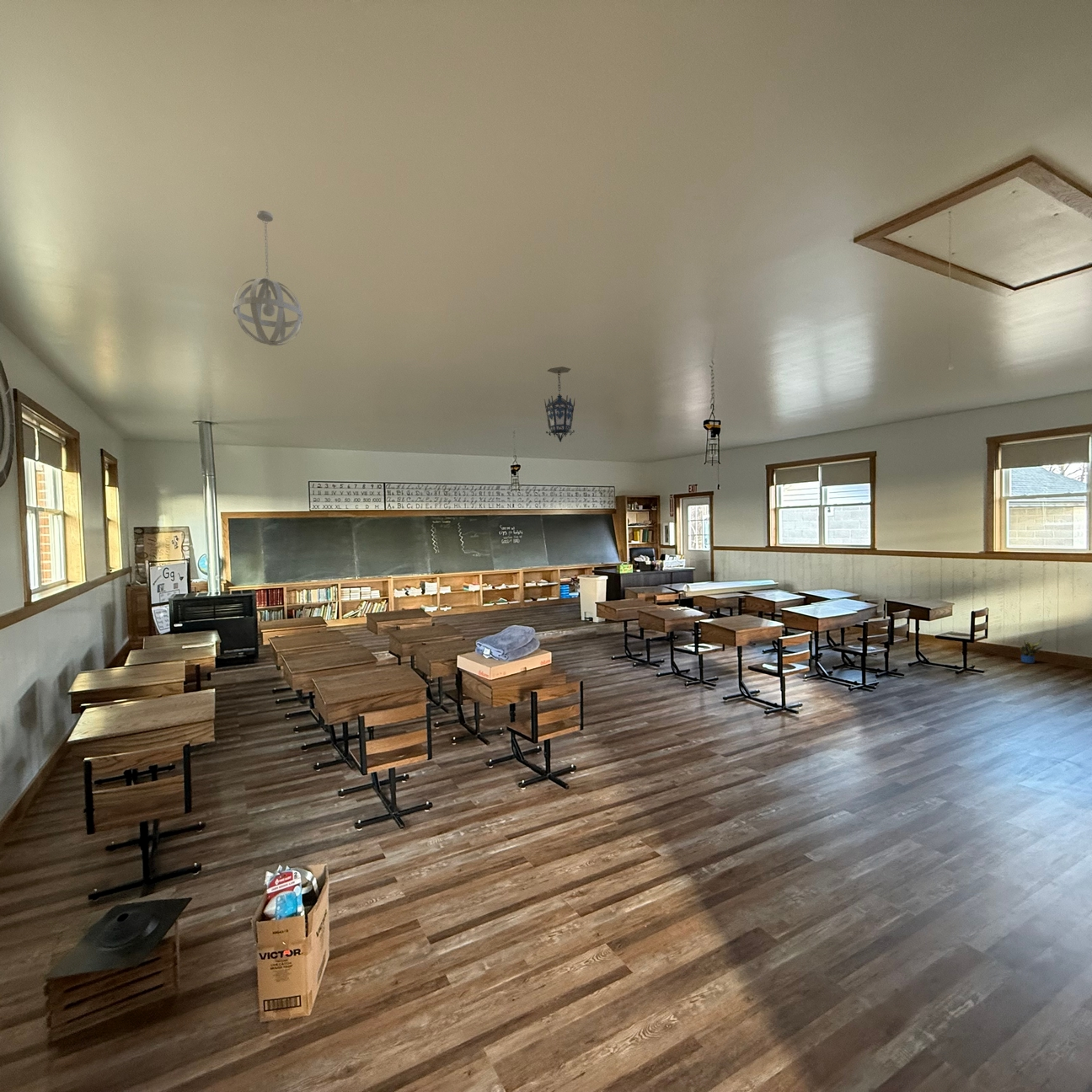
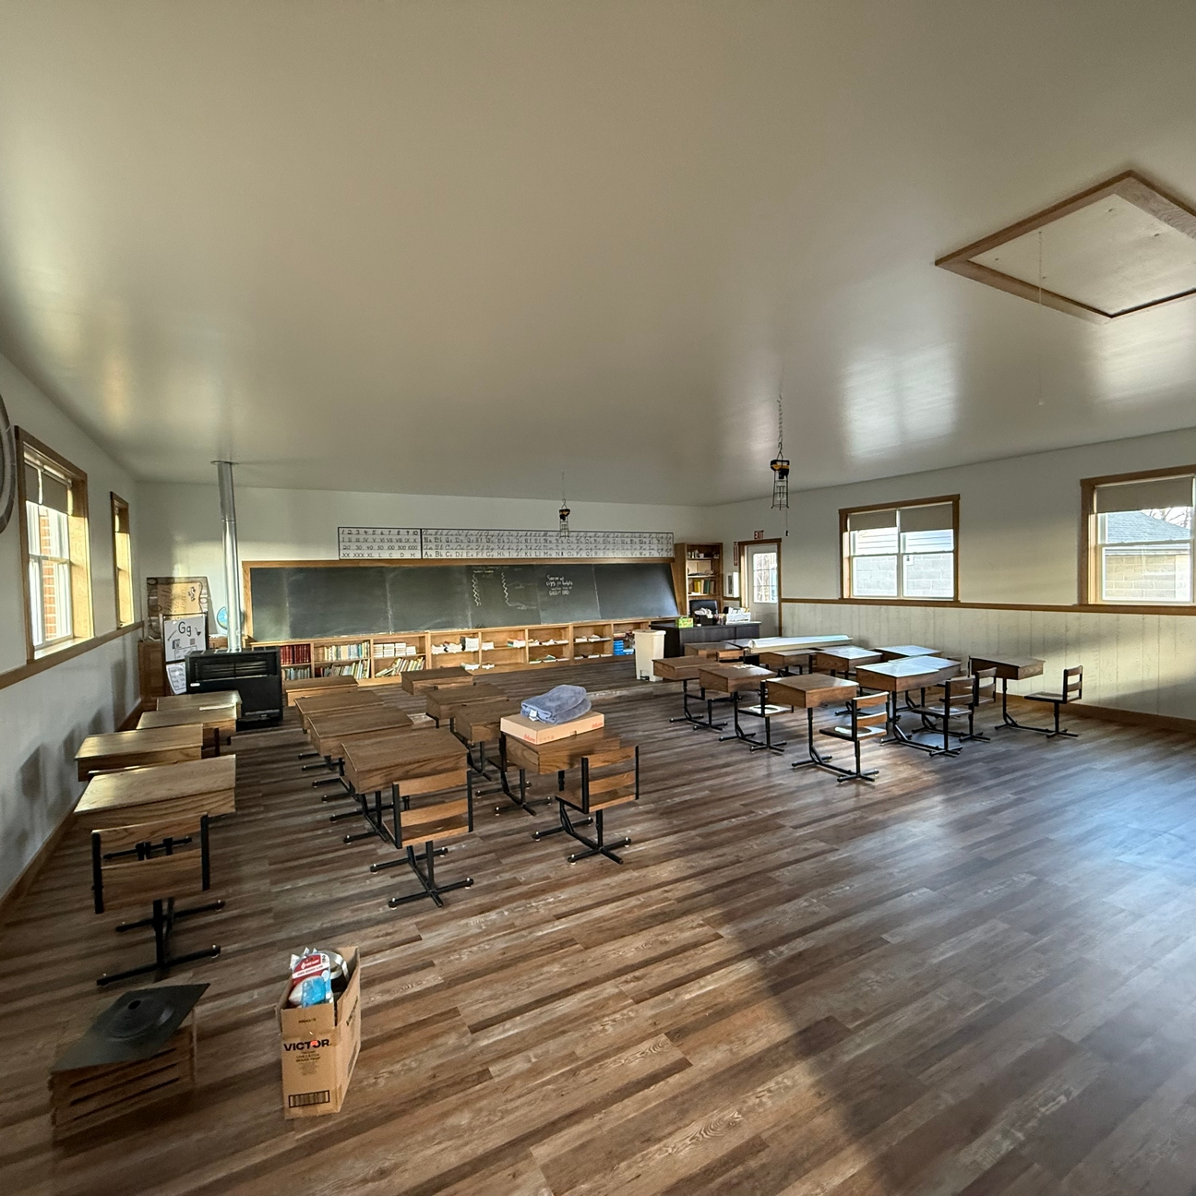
- potted plant (1032, 649)
- pendant light (267, 280)
- hanging lantern (559, 406)
